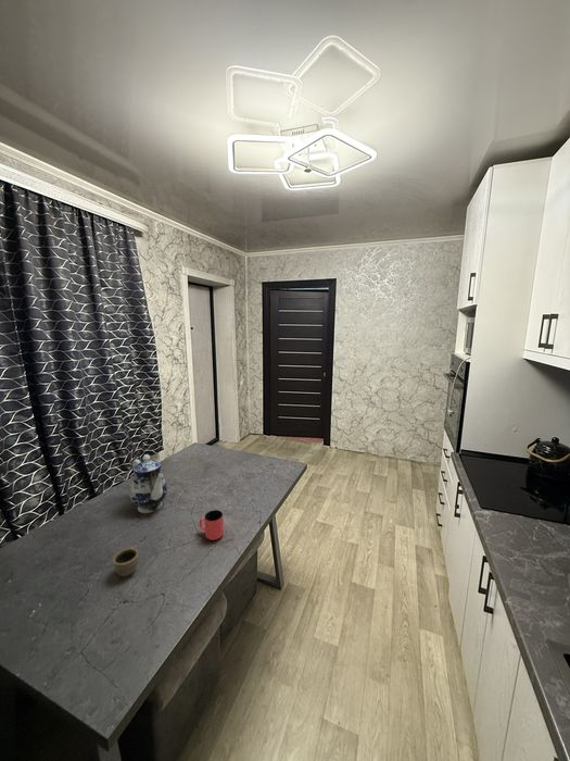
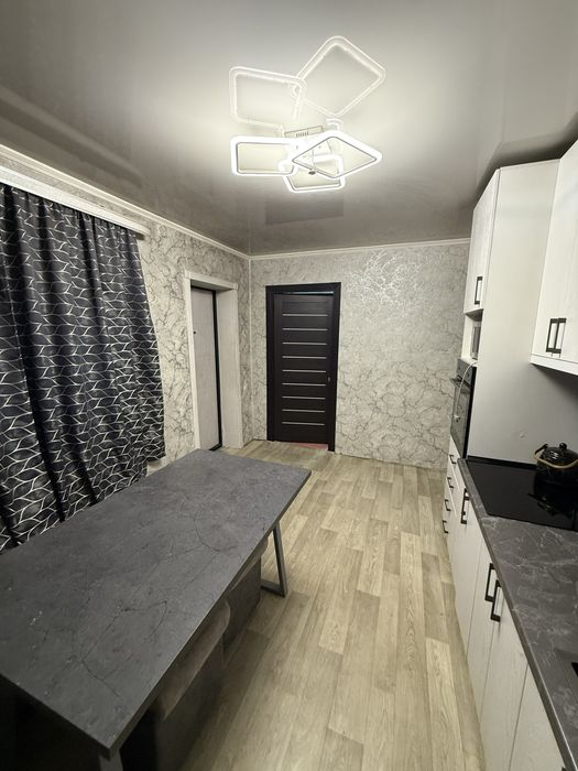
- cup (128, 560)
- teapot (148, 481)
- cup (211, 524)
